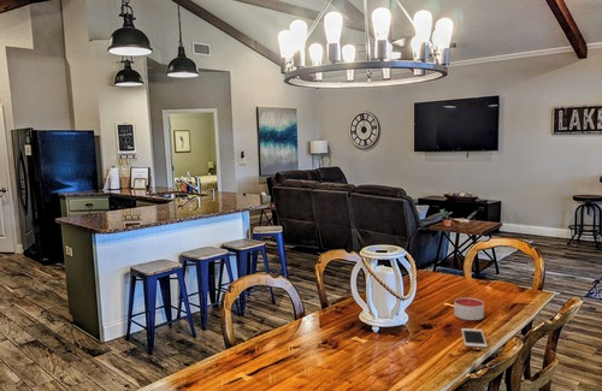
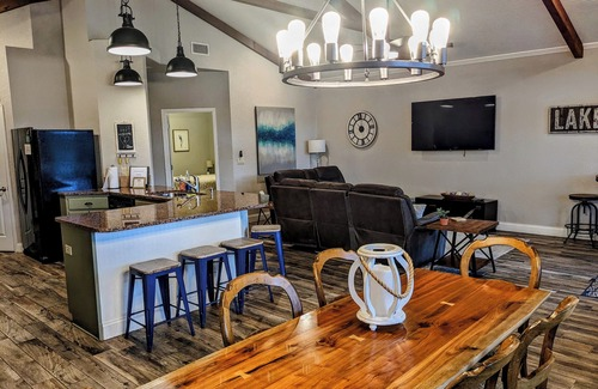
- cell phone (473, 337)
- candle (468, 308)
